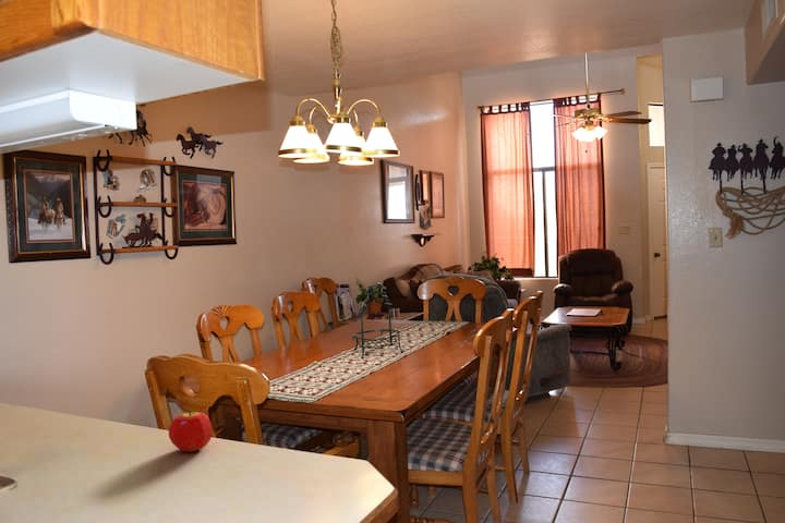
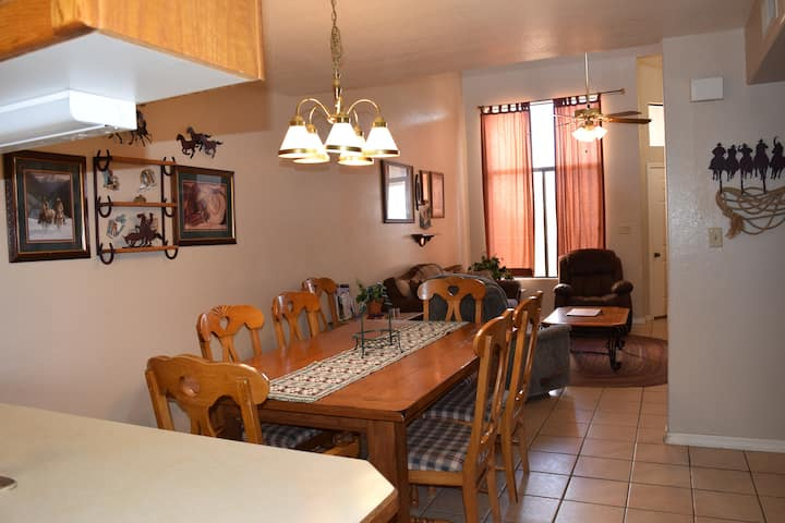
- fruit (191, 428)
